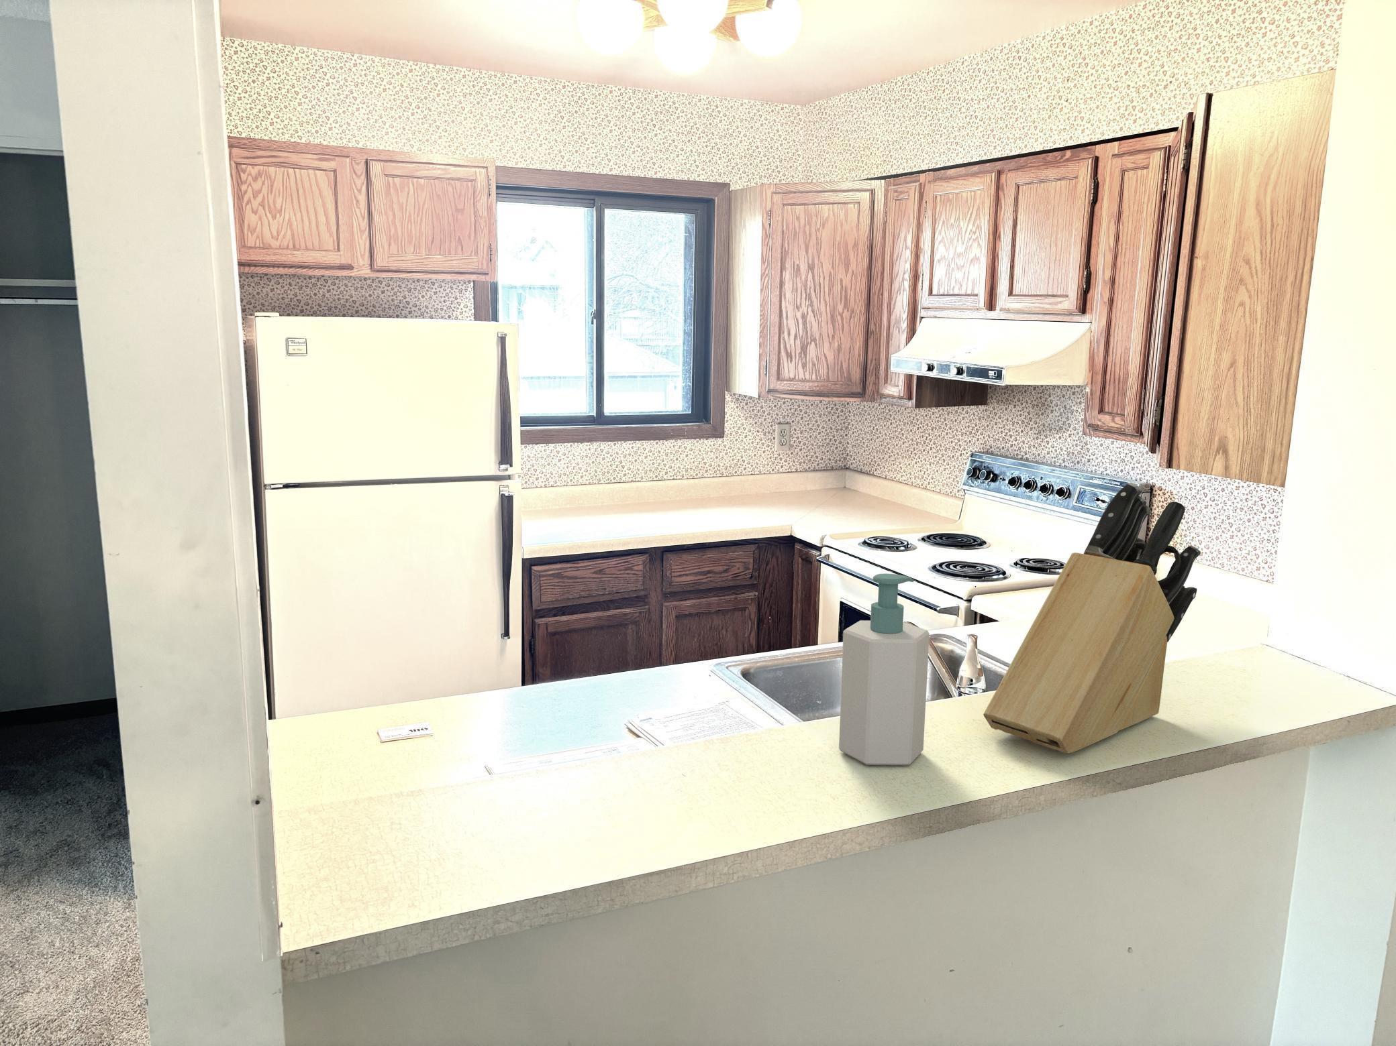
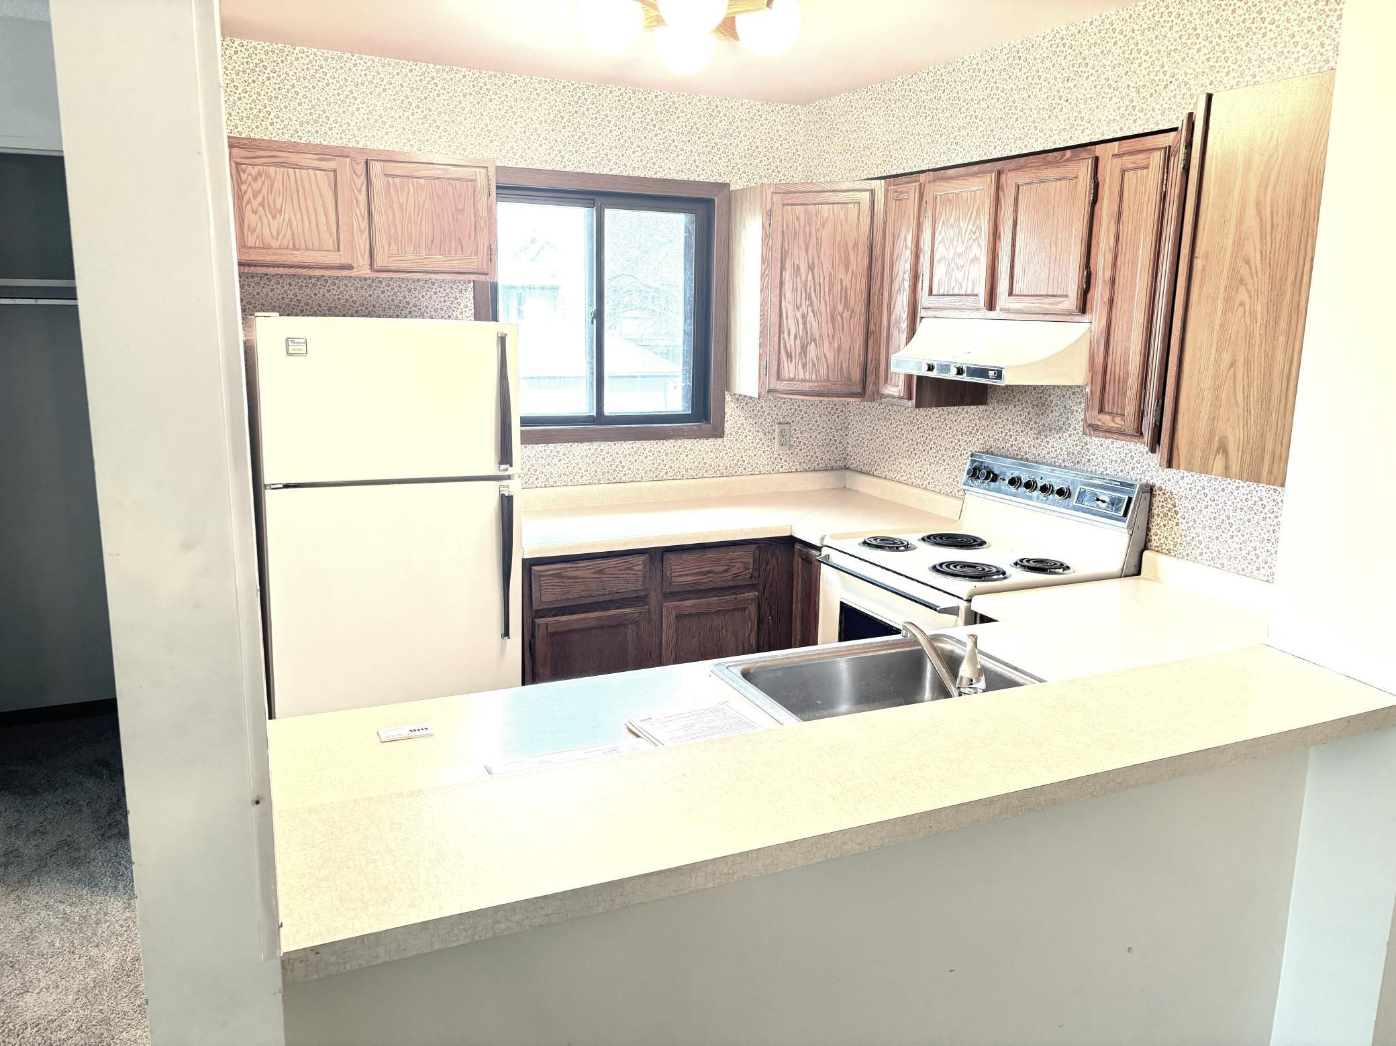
- soap bottle (885, 665)
- knife block (1100, 607)
